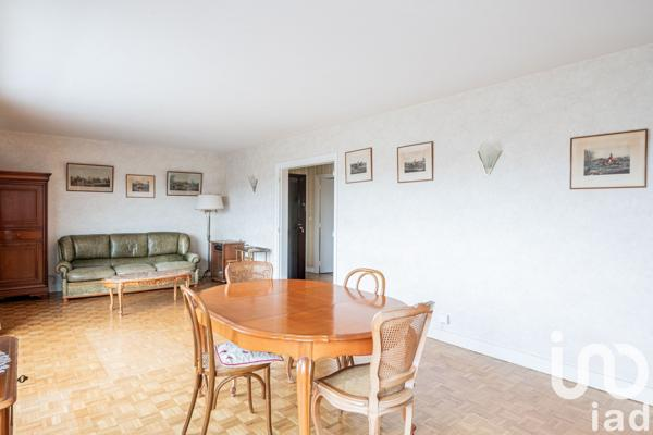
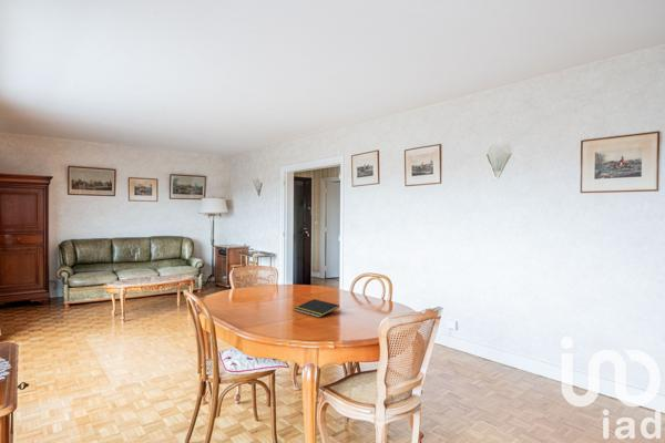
+ notepad (316, 307)
